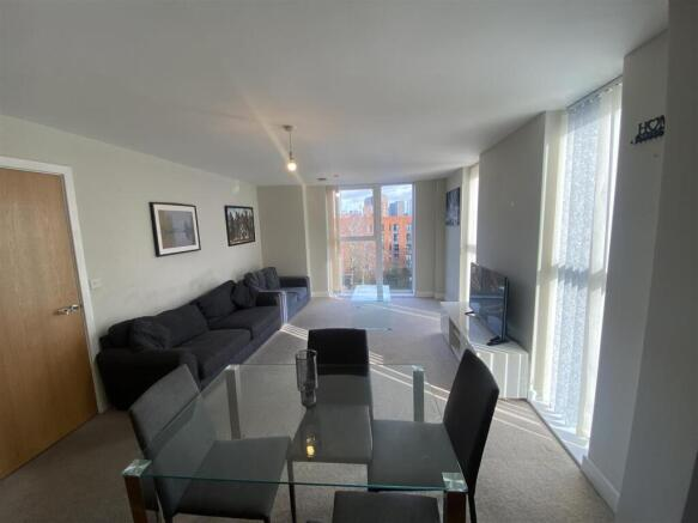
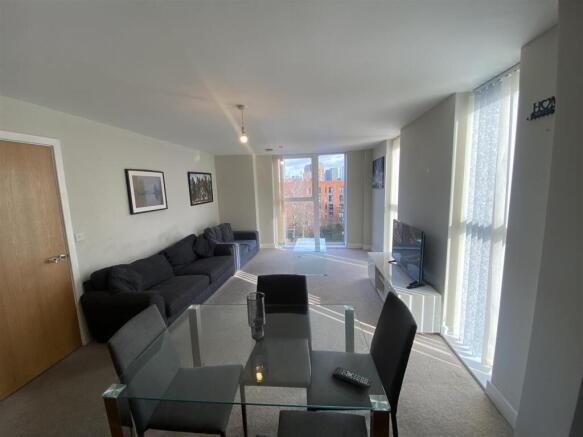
+ remote control (351, 377)
